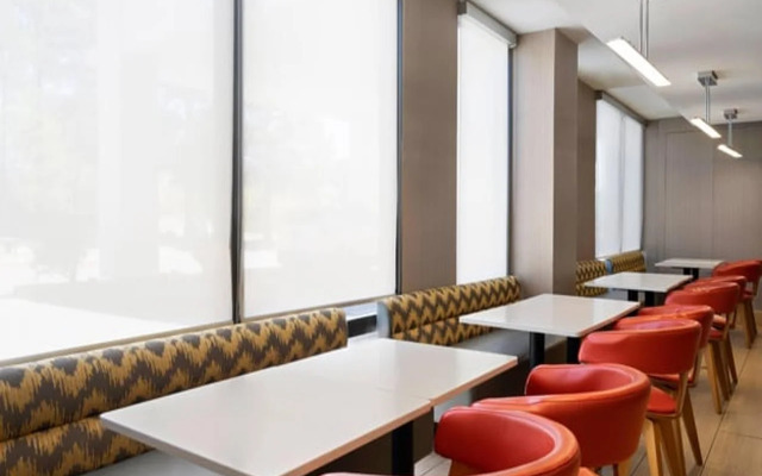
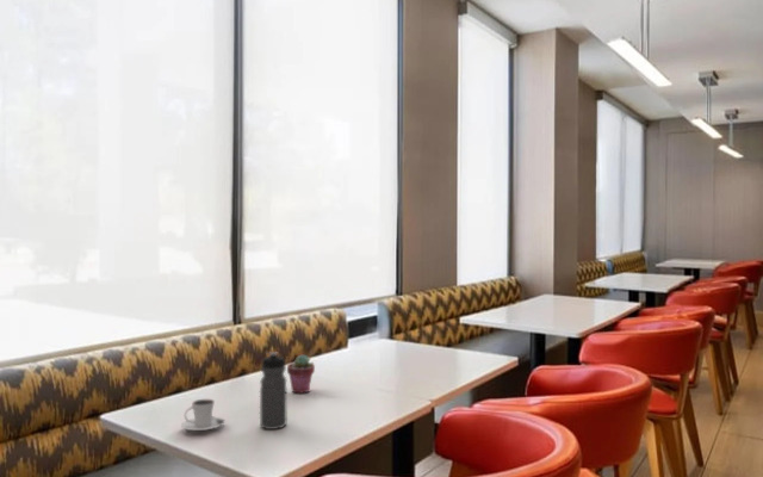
+ water bottle (273, 389)
+ cappuccino (203, 407)
+ potted succulent (300, 372)
